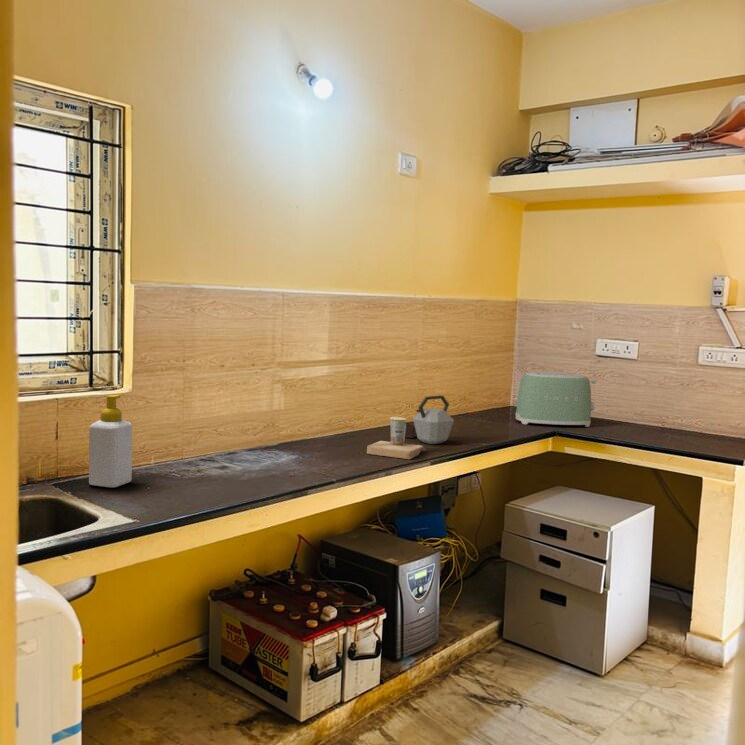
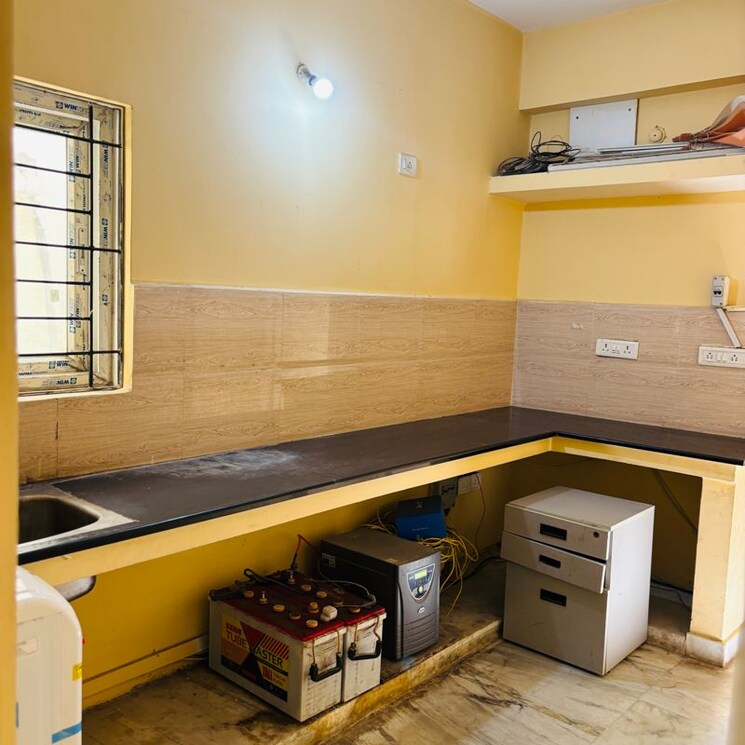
- cup (398, 435)
- kettle (419, 416)
- toaster (554, 398)
- soap bottle (110, 440)
